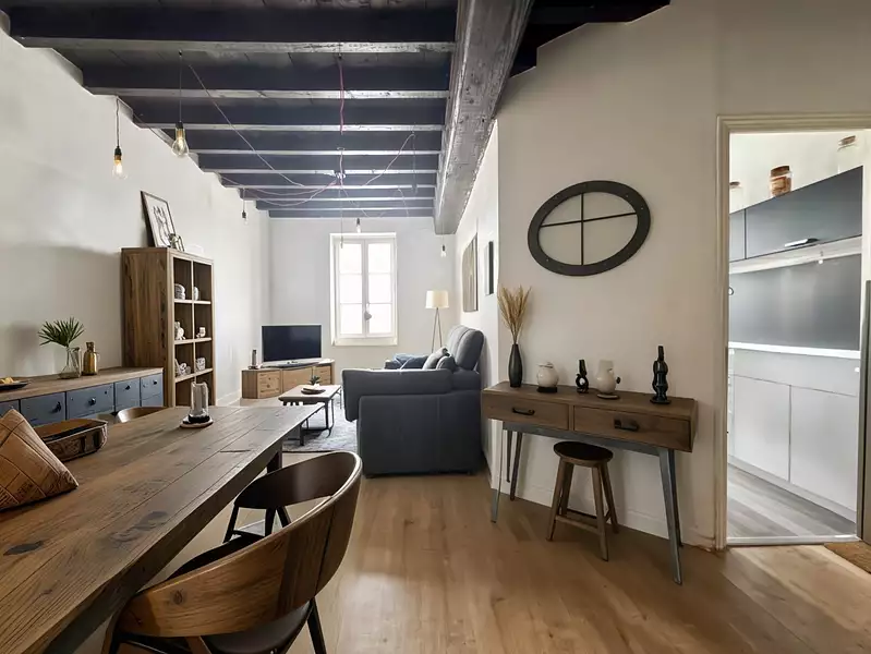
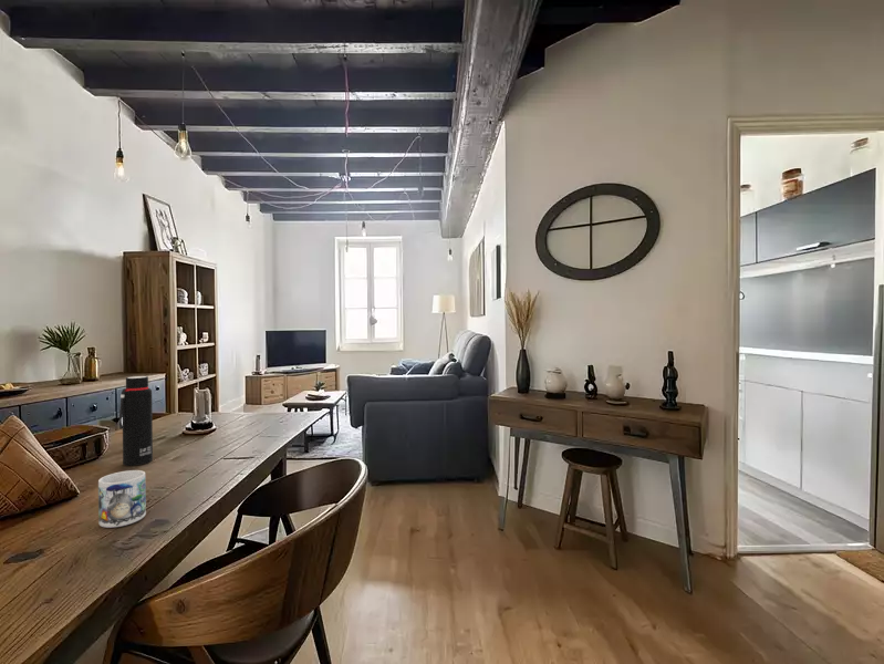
+ mug (124, 496)
+ water bottle (135, 419)
